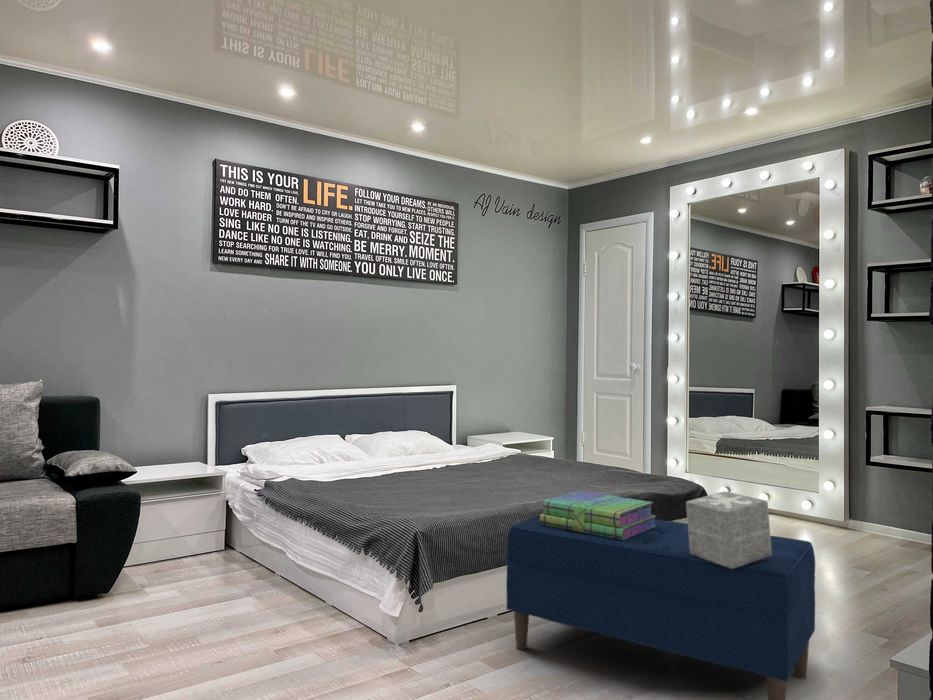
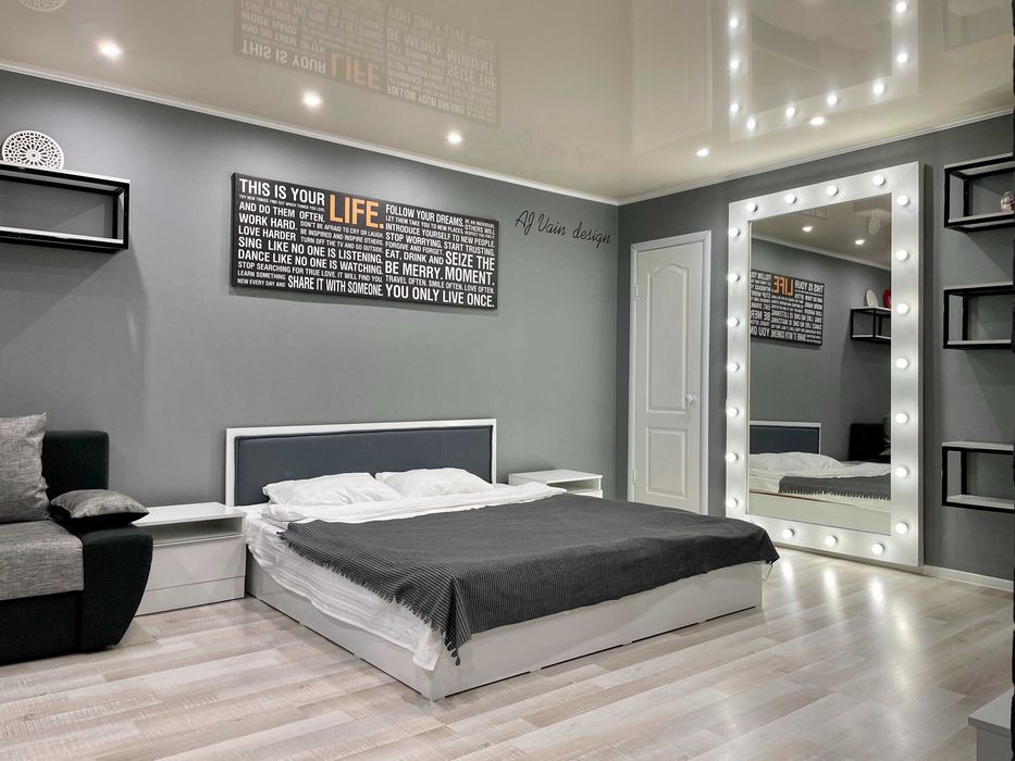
- decorative box (730, 530)
- bench (654, 597)
- stack of books (597, 513)
